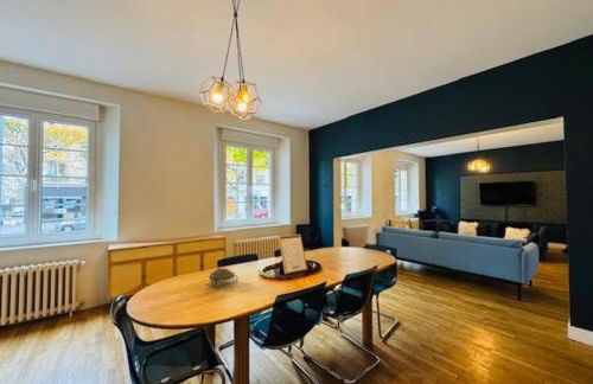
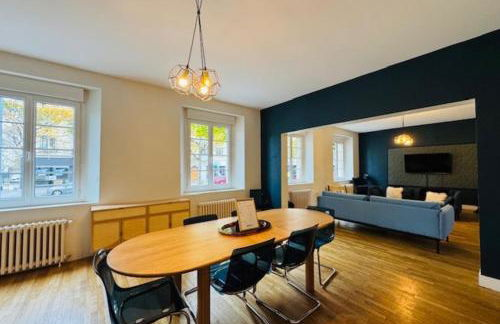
- decorative bowl (222, 277)
